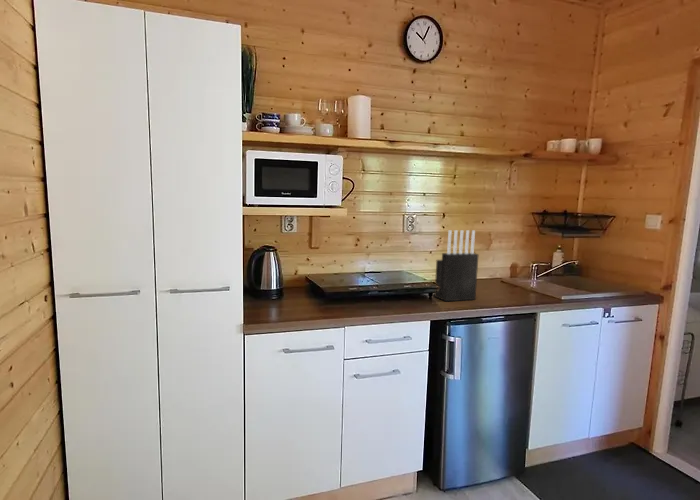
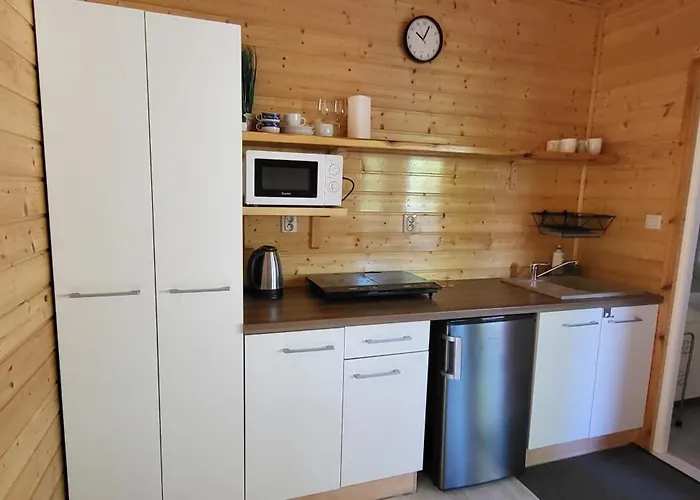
- knife block (455, 264)
